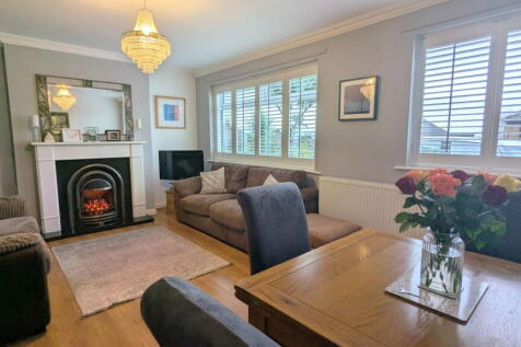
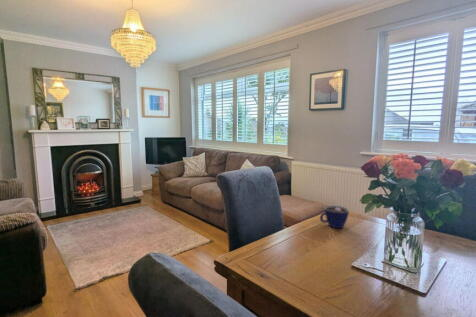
+ cup (332, 217)
